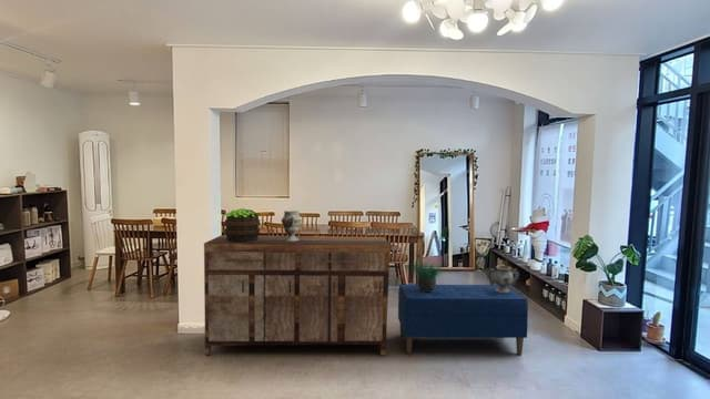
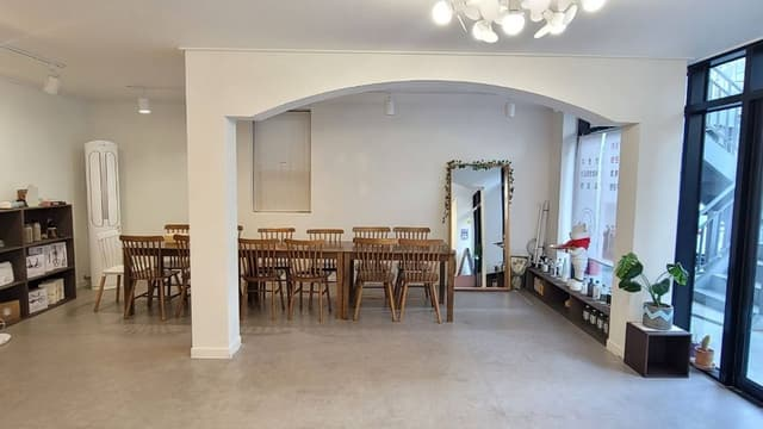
- sideboard (300, 293)
- potted plant (427, 269)
- bench (458, 317)
- decorative urn (503, 278)
- potted plant (242, 224)
- decorative vase (292, 225)
